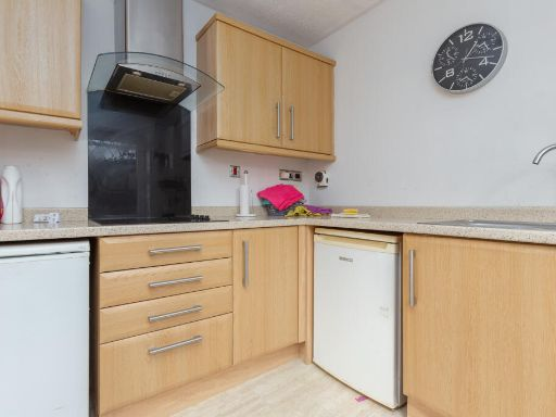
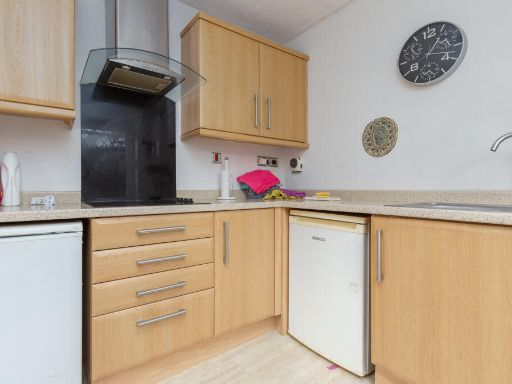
+ decorative plate (378, 137)
